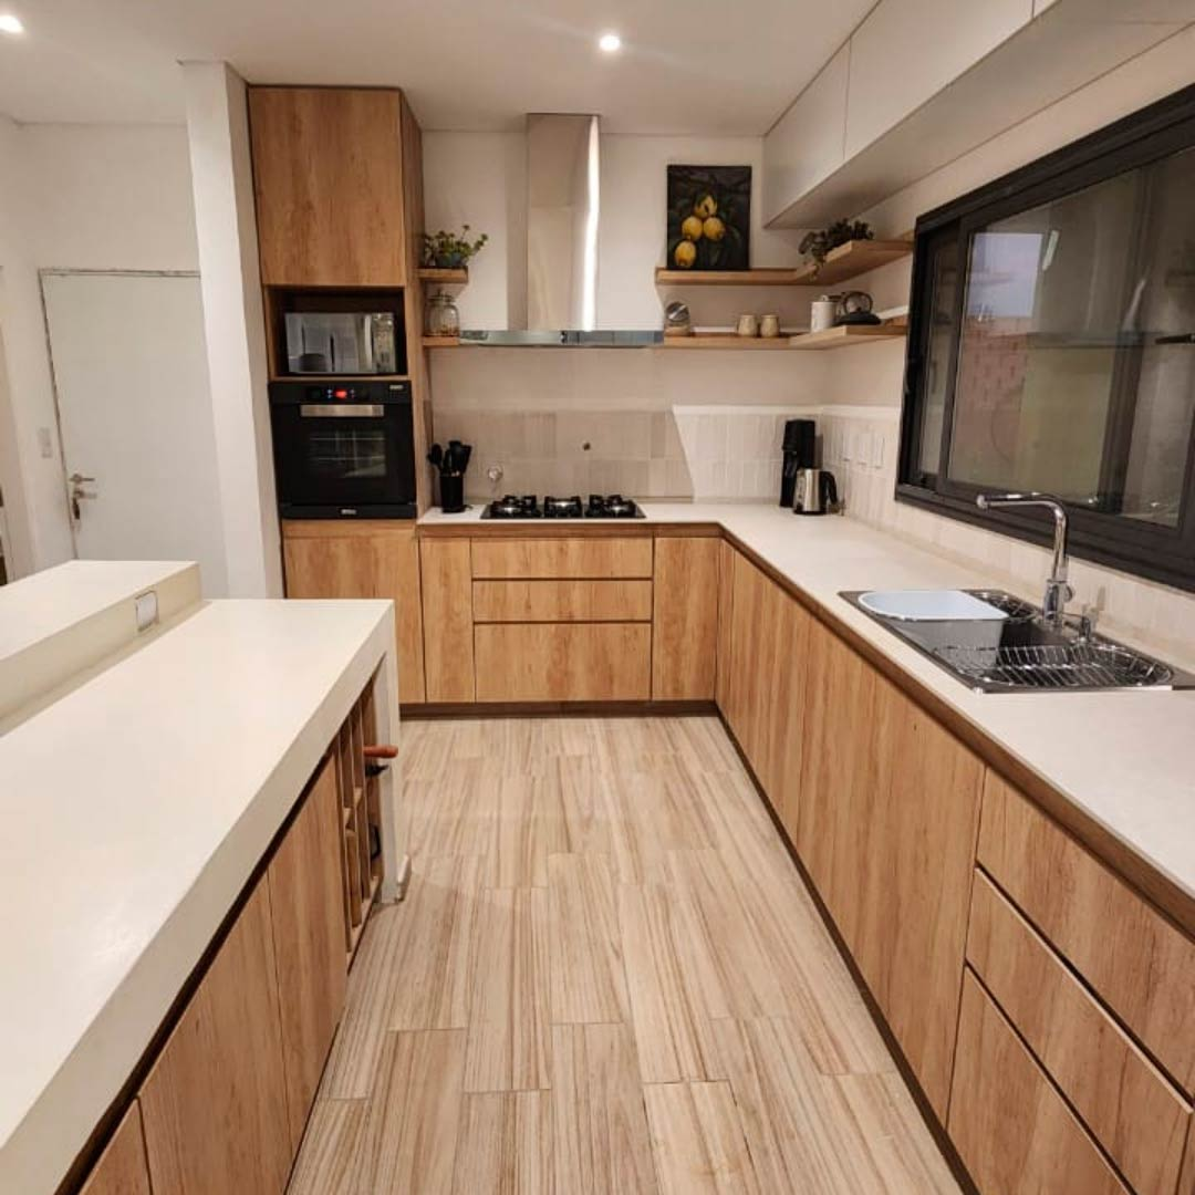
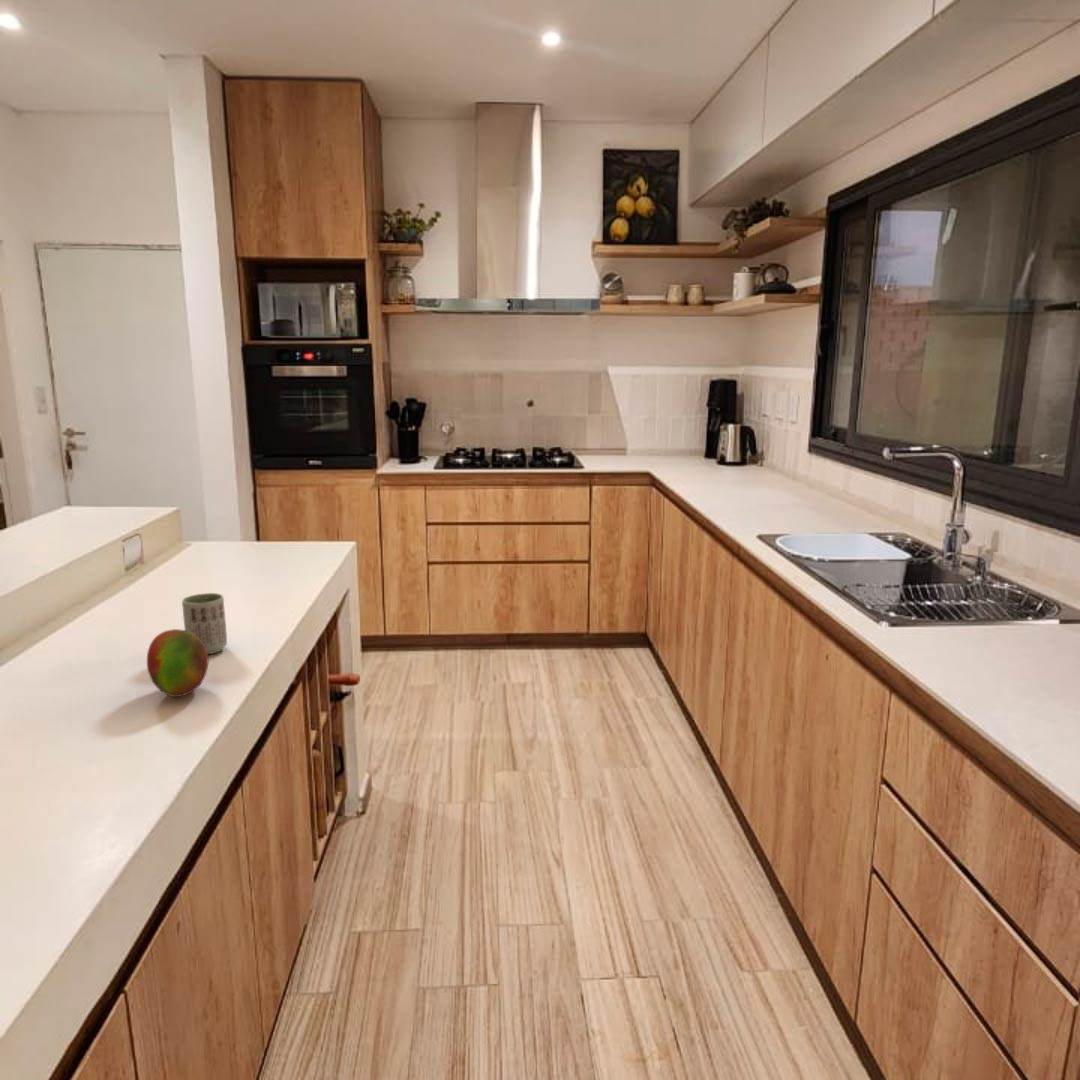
+ cup (205, 624)
+ fruit (177, 662)
